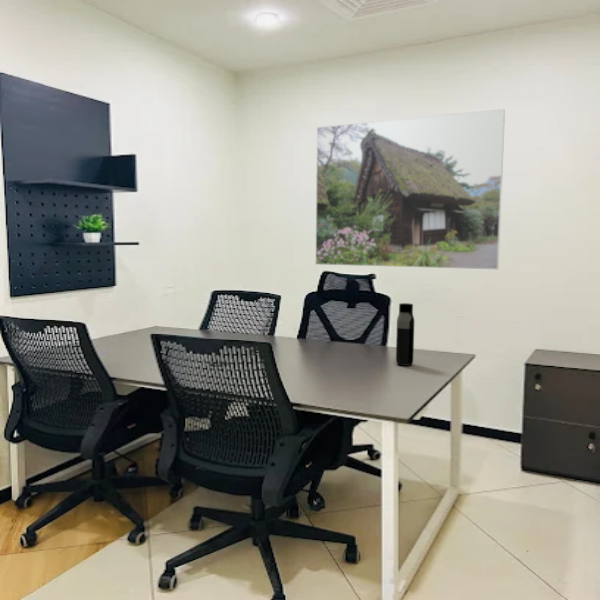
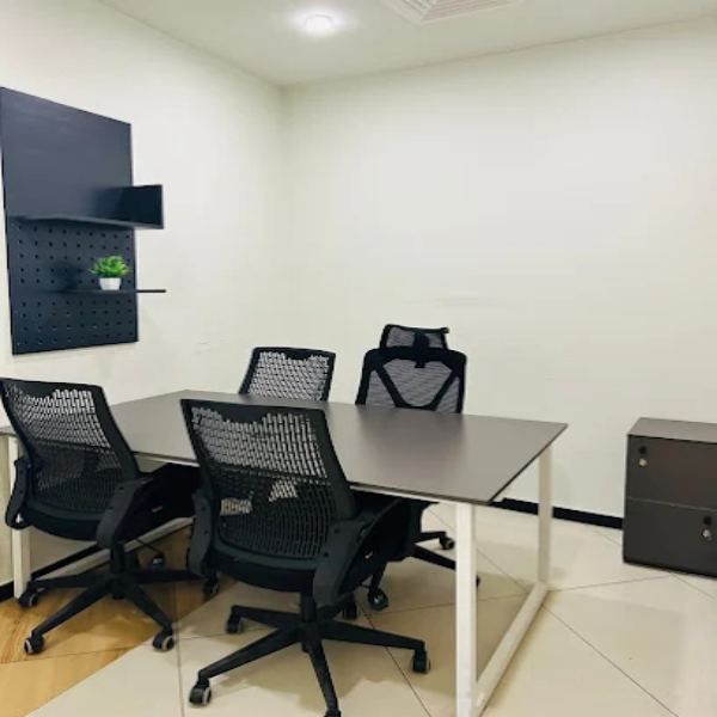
- water bottle (405, 334)
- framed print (402, 193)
